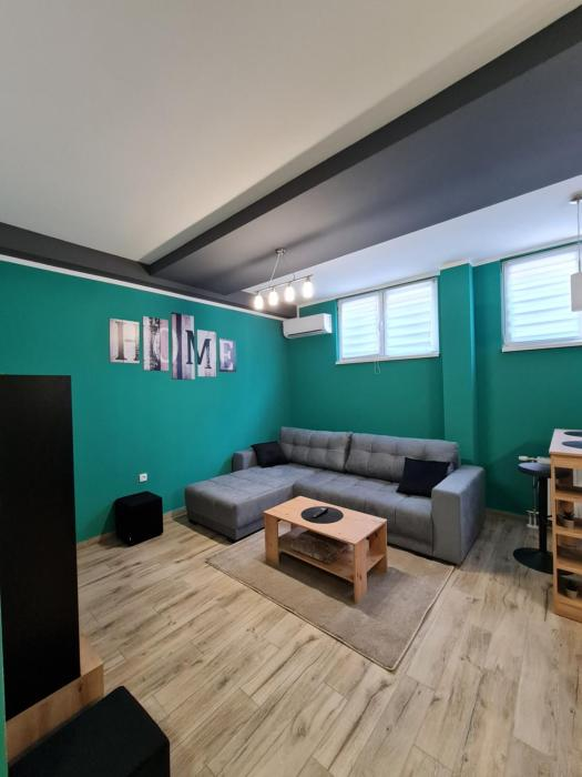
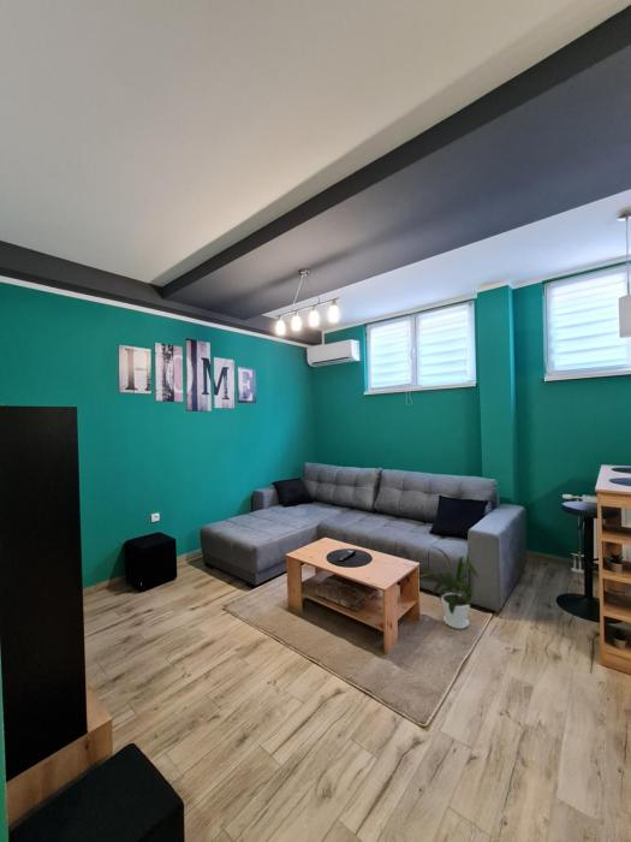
+ house plant (452, 587)
